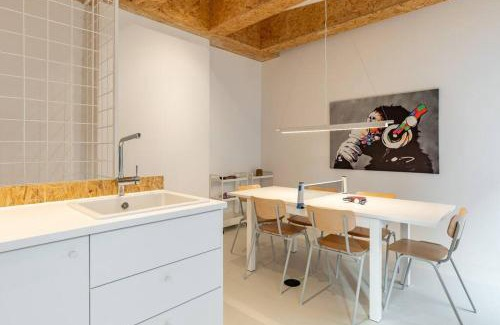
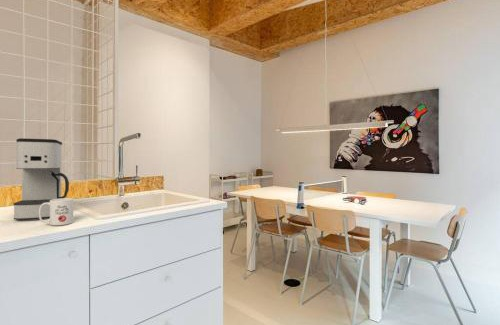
+ coffee maker (43, 177)
+ mug (56, 211)
